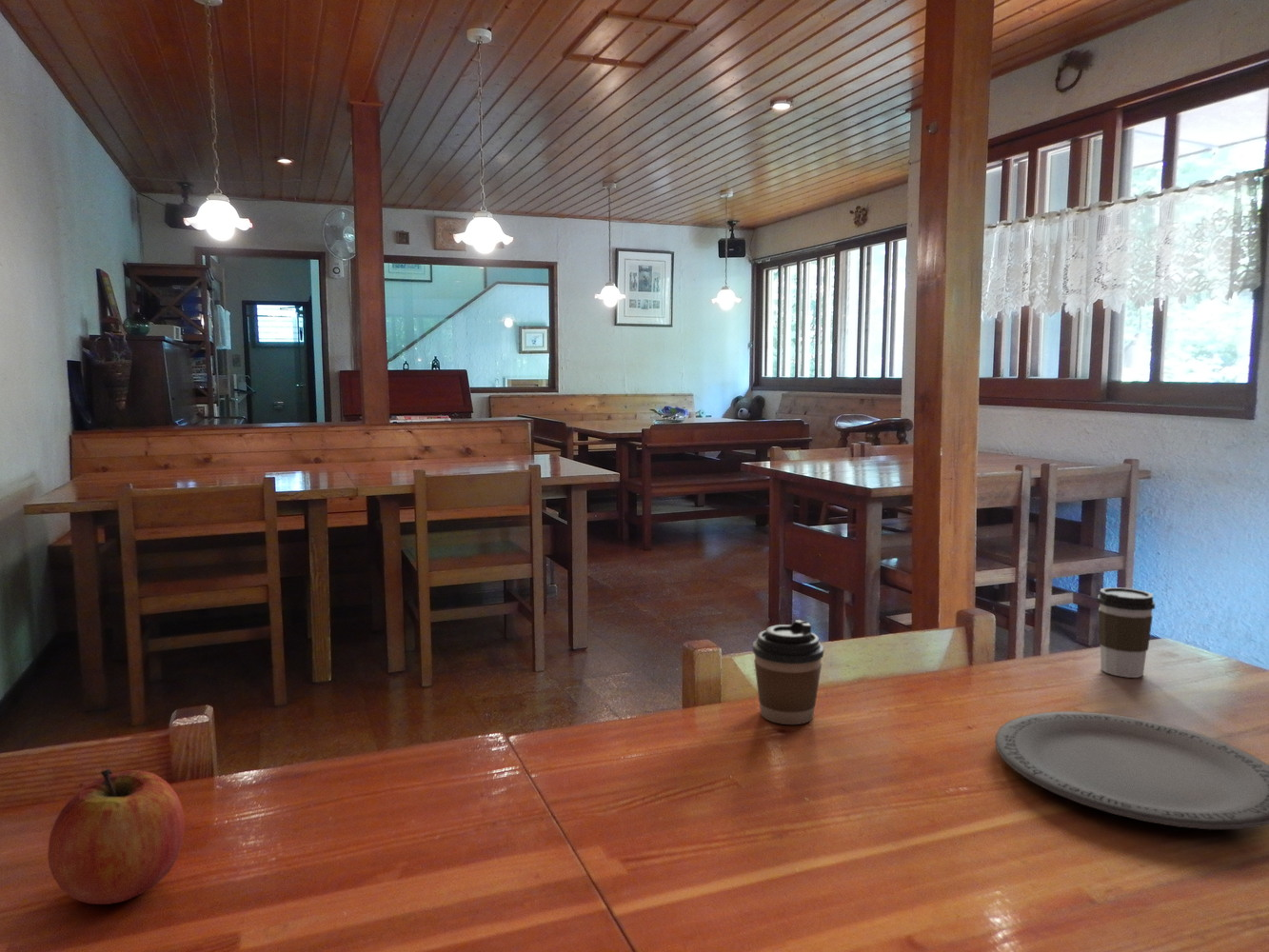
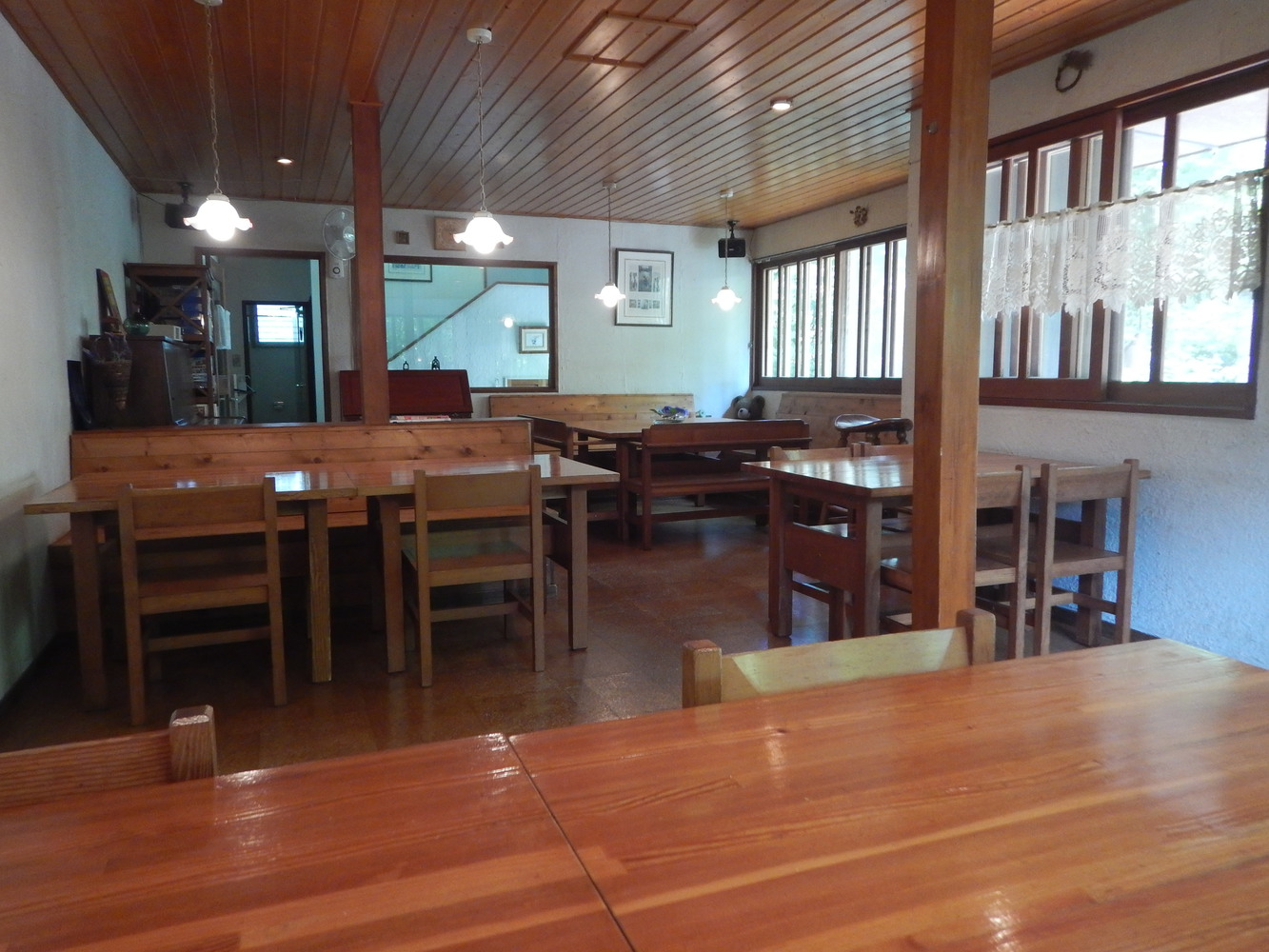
- apple (119, 829)
- plate (1133, 765)
- coffee cup (1123, 632)
- coffee cup (787, 669)
